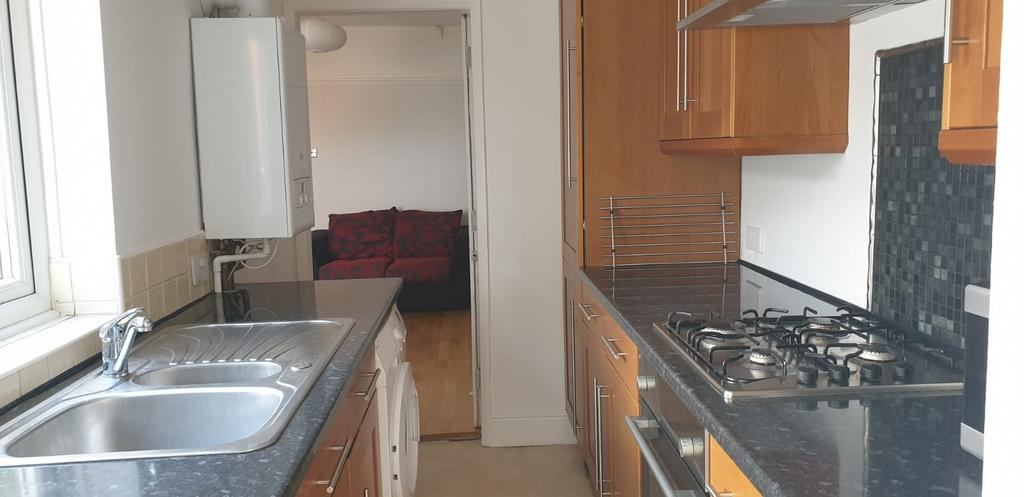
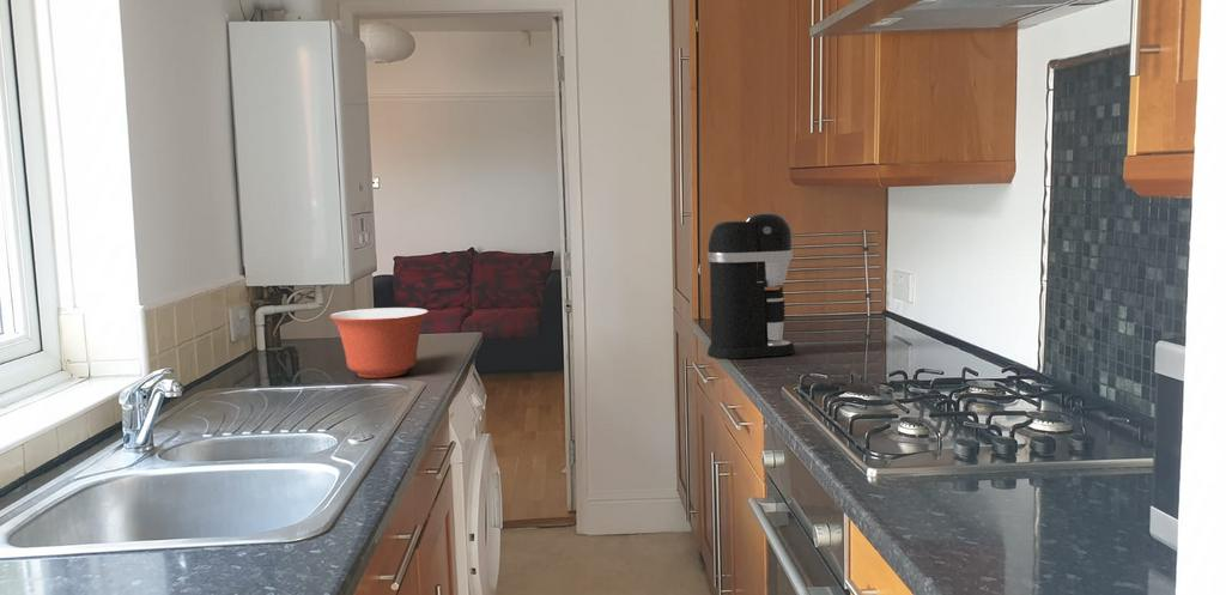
+ mixing bowl (381, 342)
+ coffee maker (749, 284)
